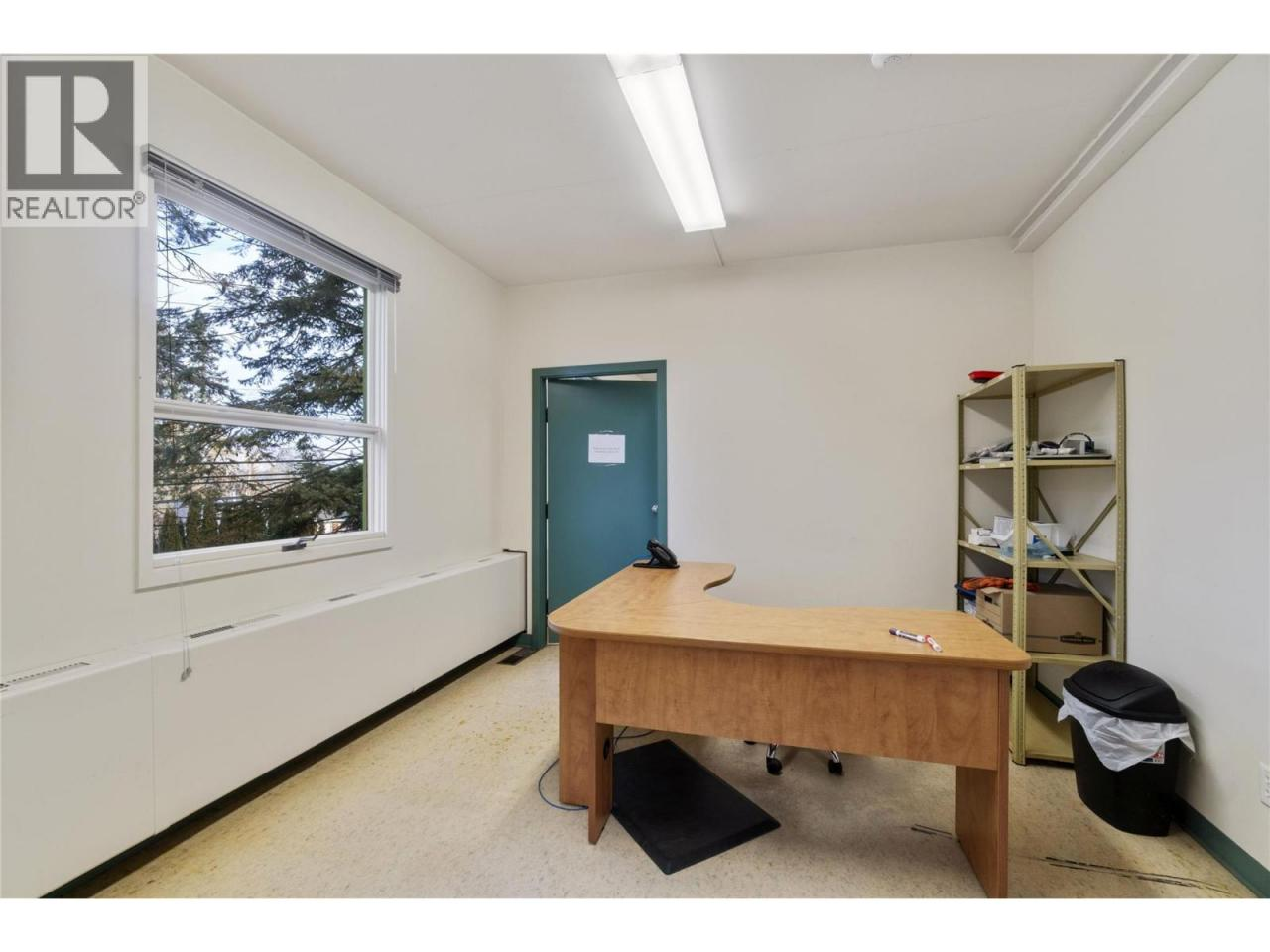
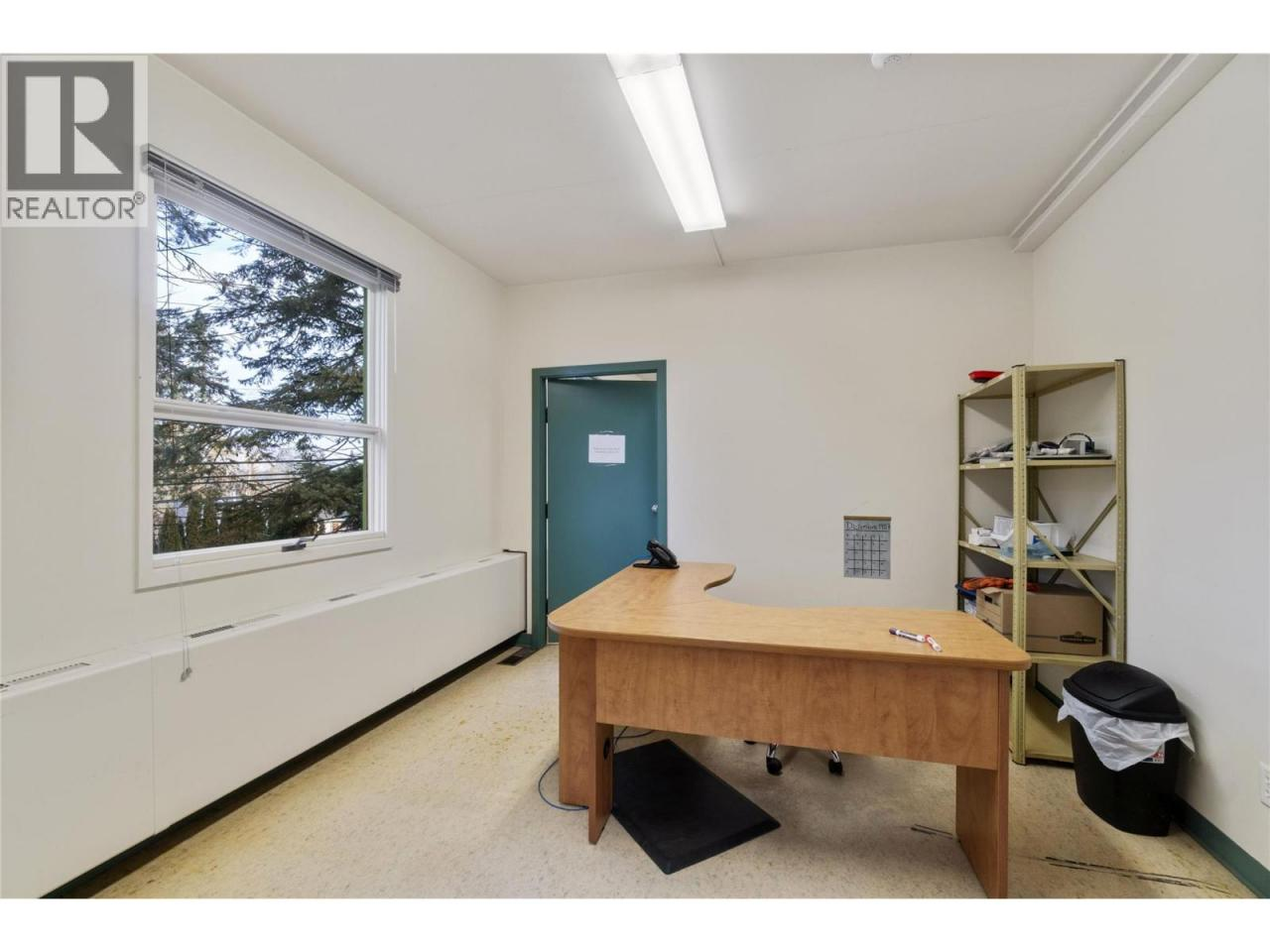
+ calendar (866, 539)
